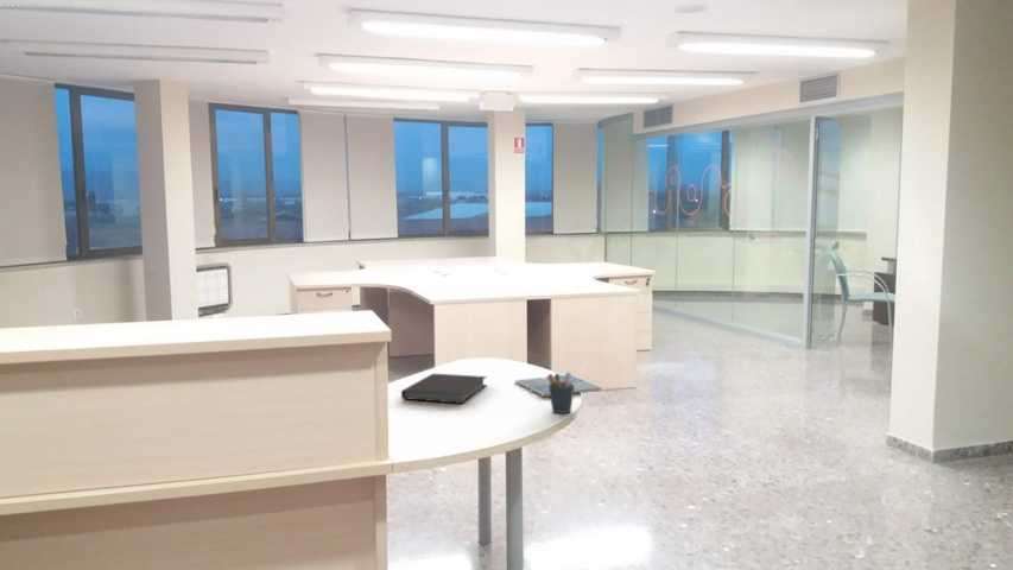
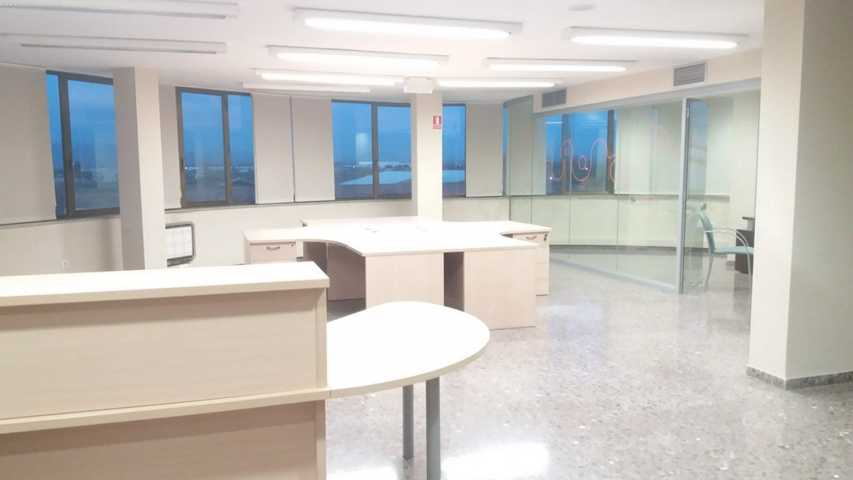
- drink coaster (559, 380)
- pen holder (561, 390)
- notebook (445, 387)
